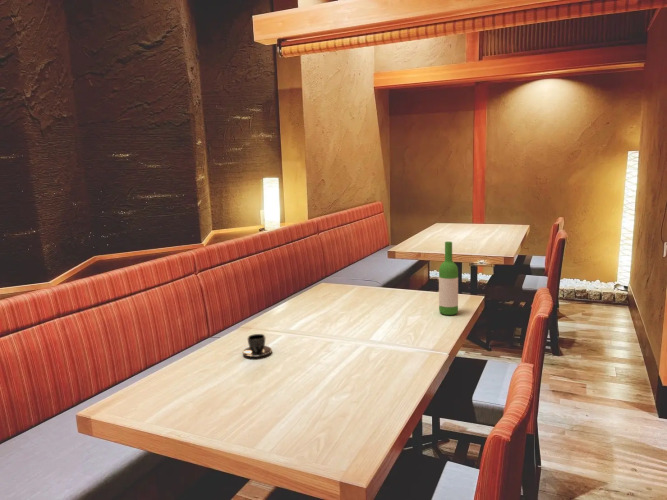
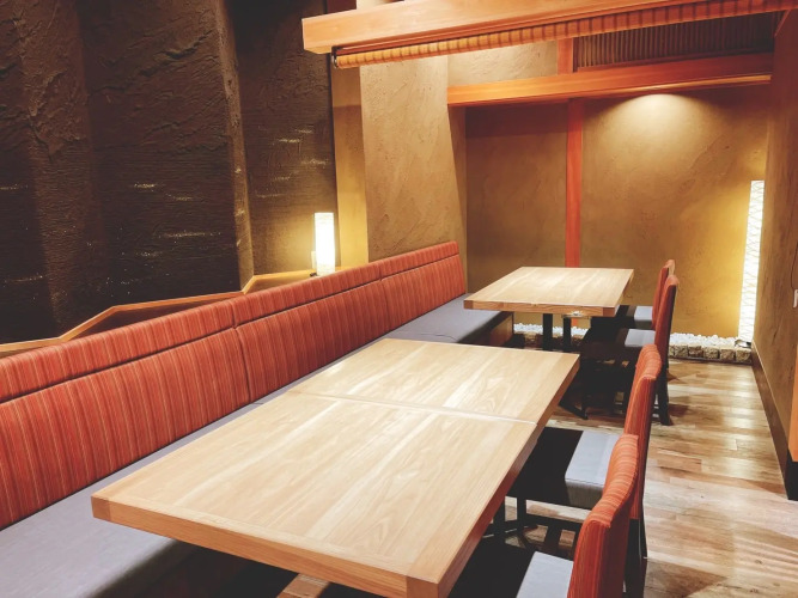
- wine bottle (448, 277)
- teacup (256, 344)
